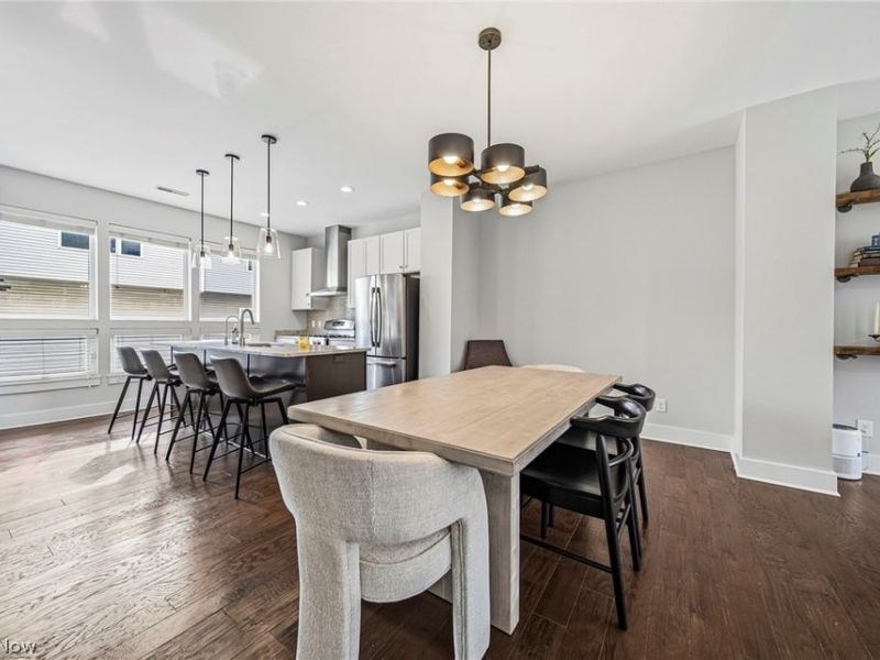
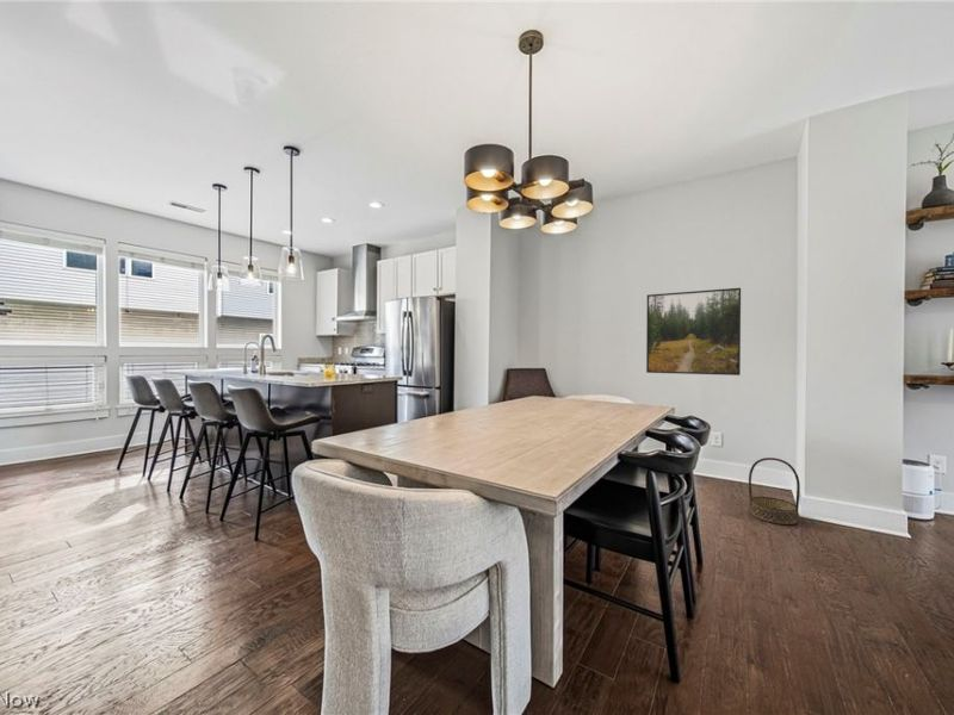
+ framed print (690, 332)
+ basket (769, 497)
